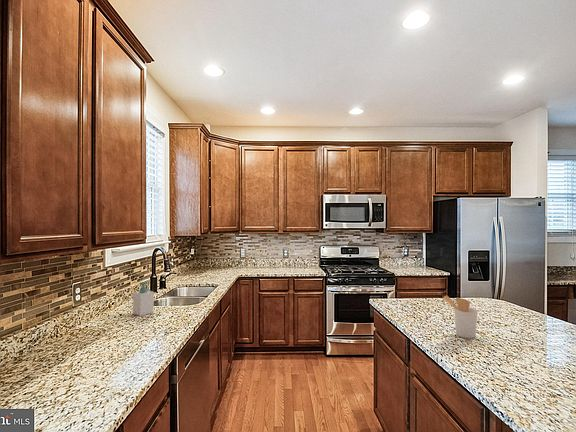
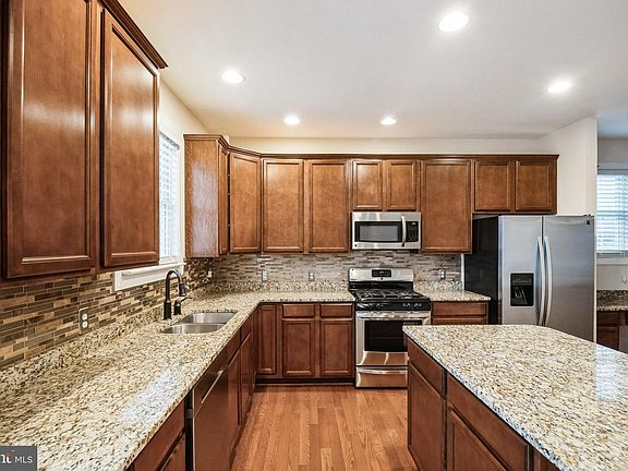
- utensil holder (459, 315)
- soap bottle (143, 297)
